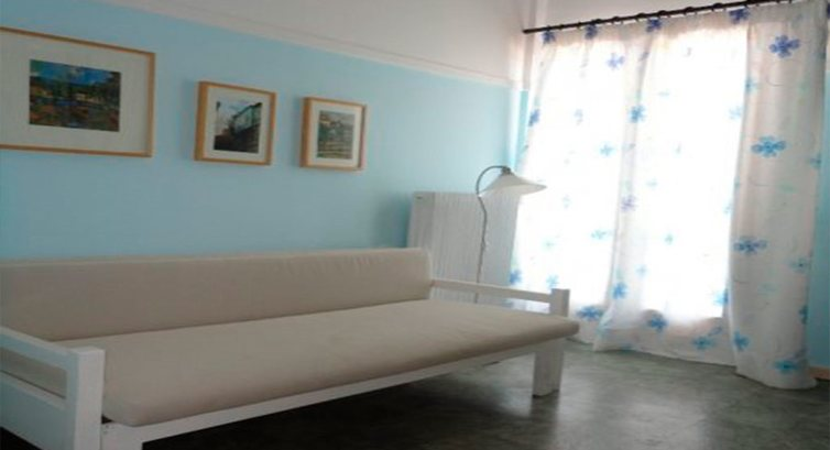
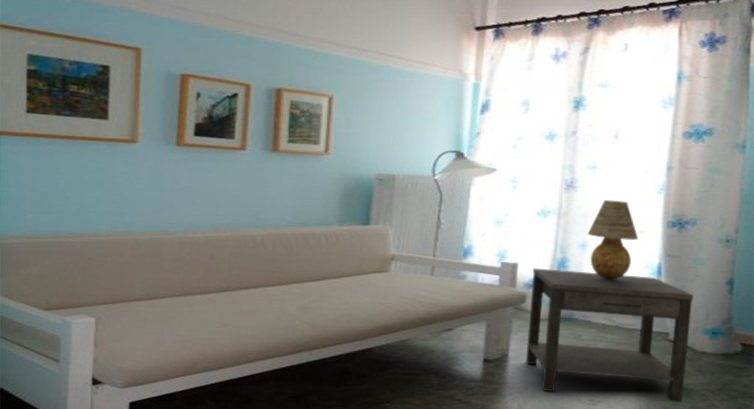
+ side table (599, 347)
+ table lamp (612, 239)
